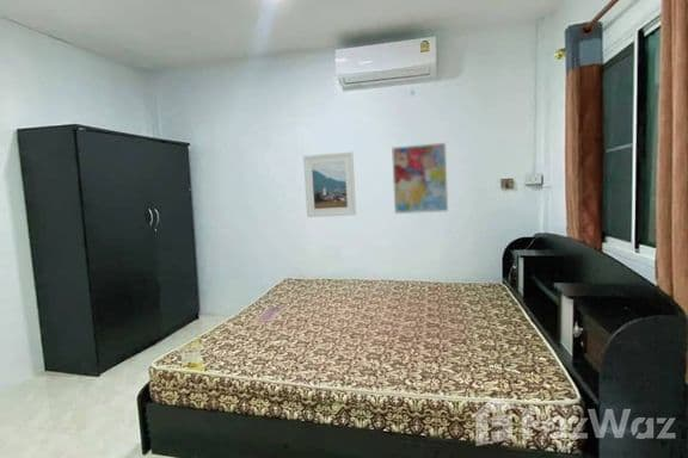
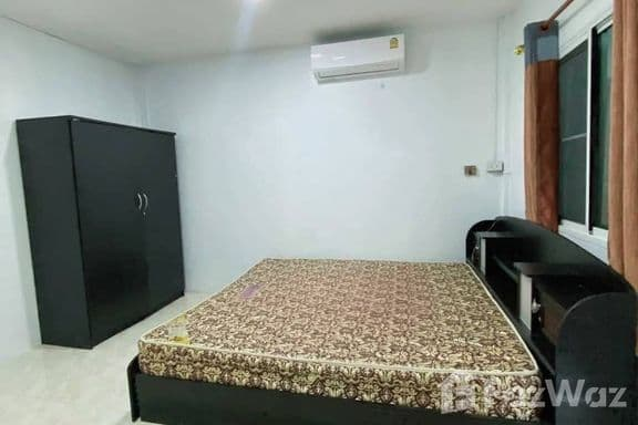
- wall art (419, 179)
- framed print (328, 185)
